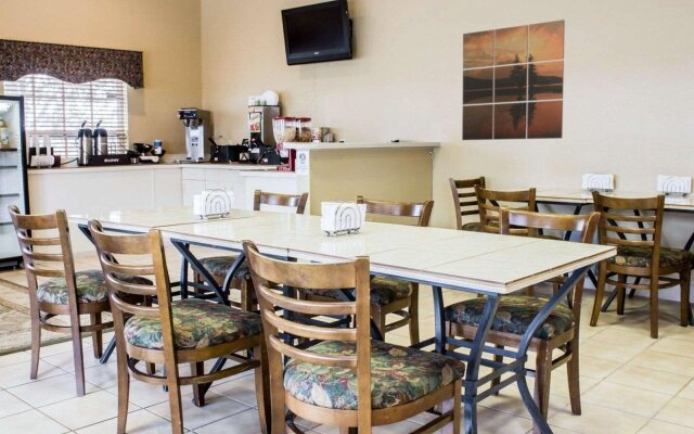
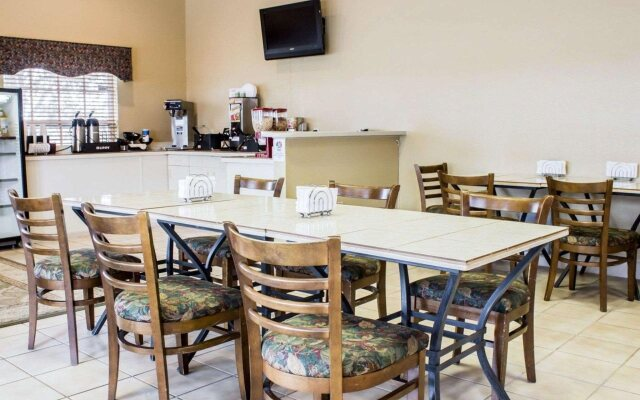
- wall art (510, 84)
